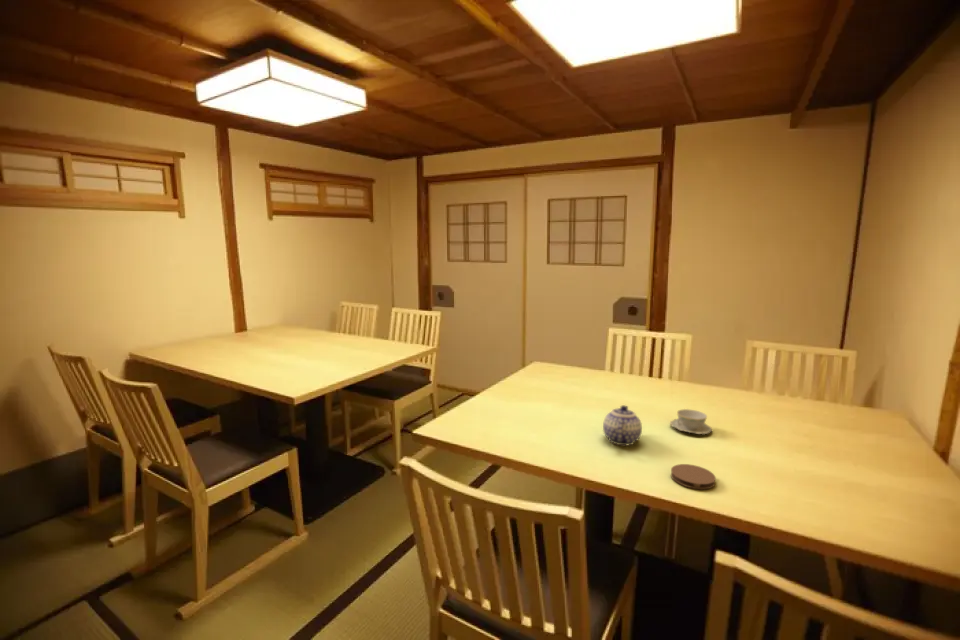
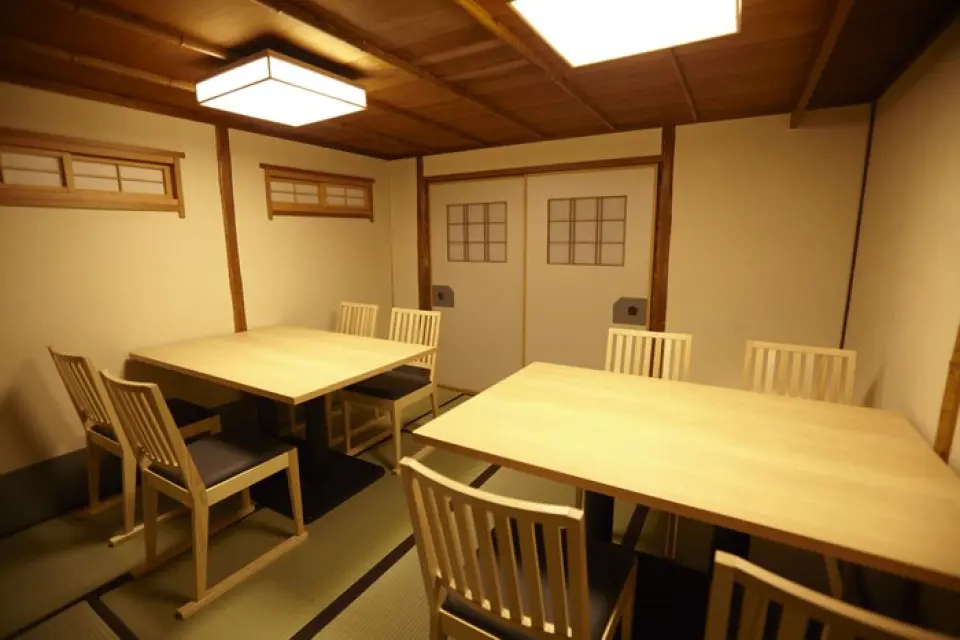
- teapot (622, 423)
- chinaware (691, 421)
- coaster (692, 476)
